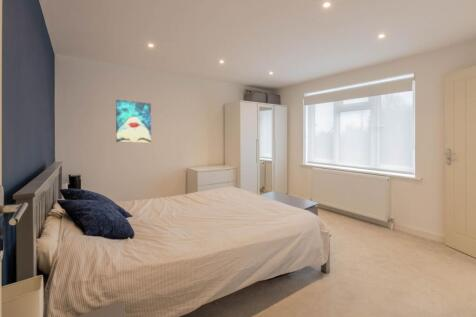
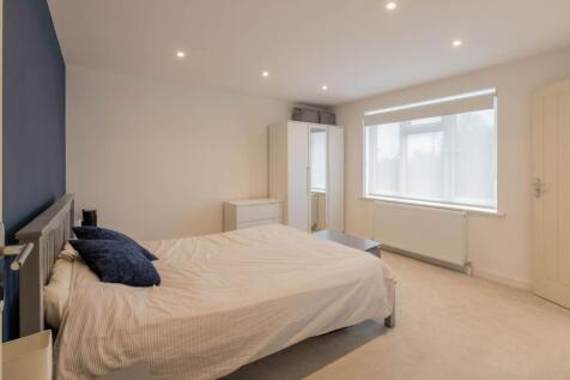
- wall art (134, 122)
